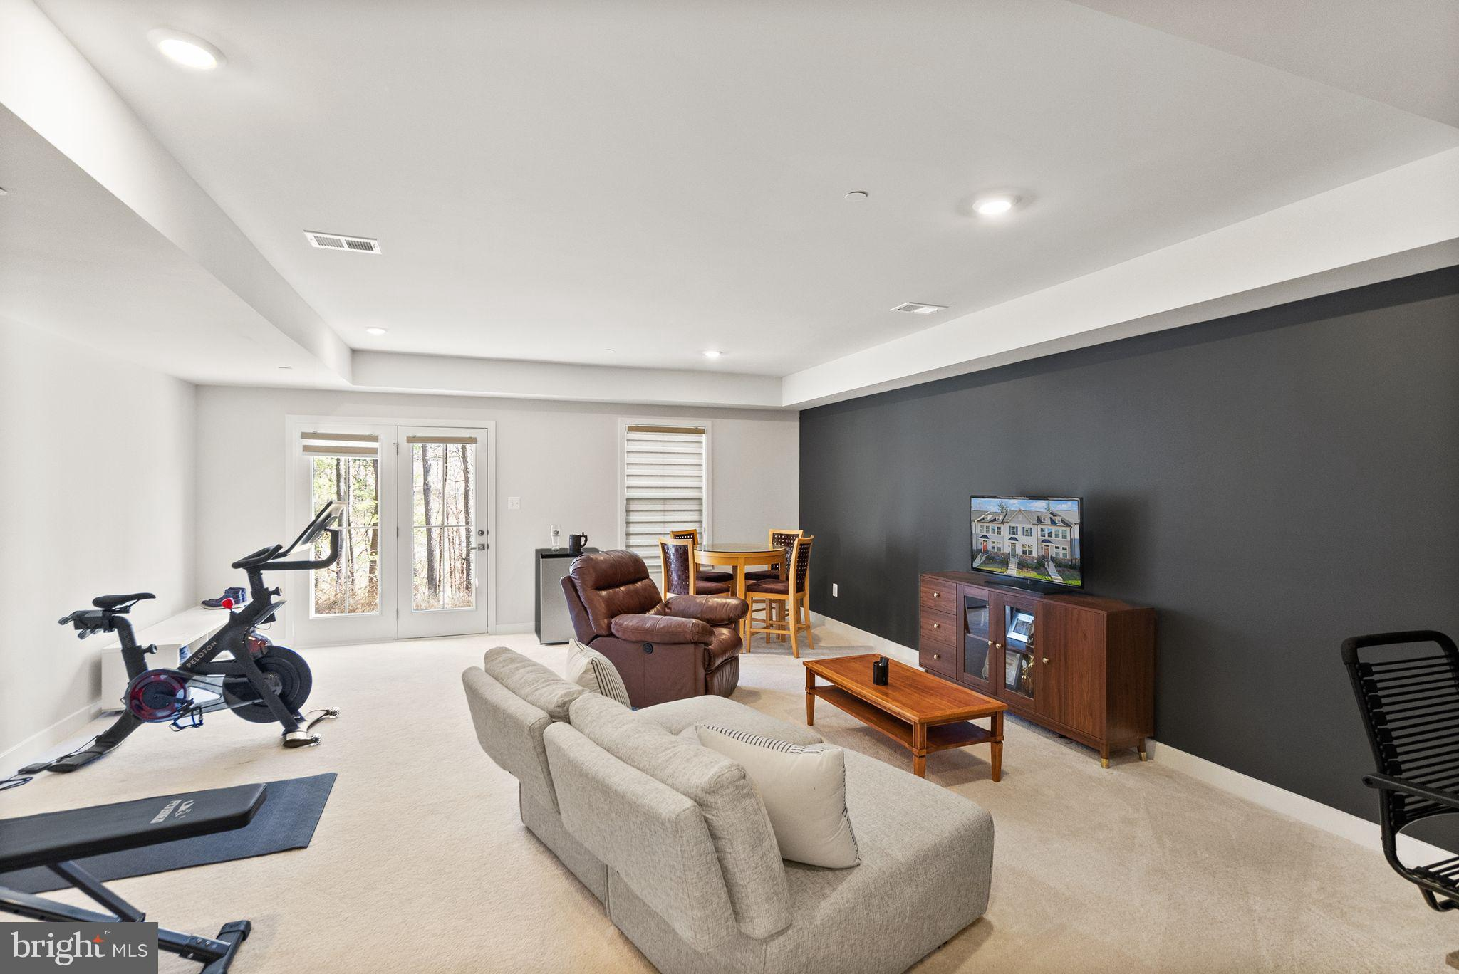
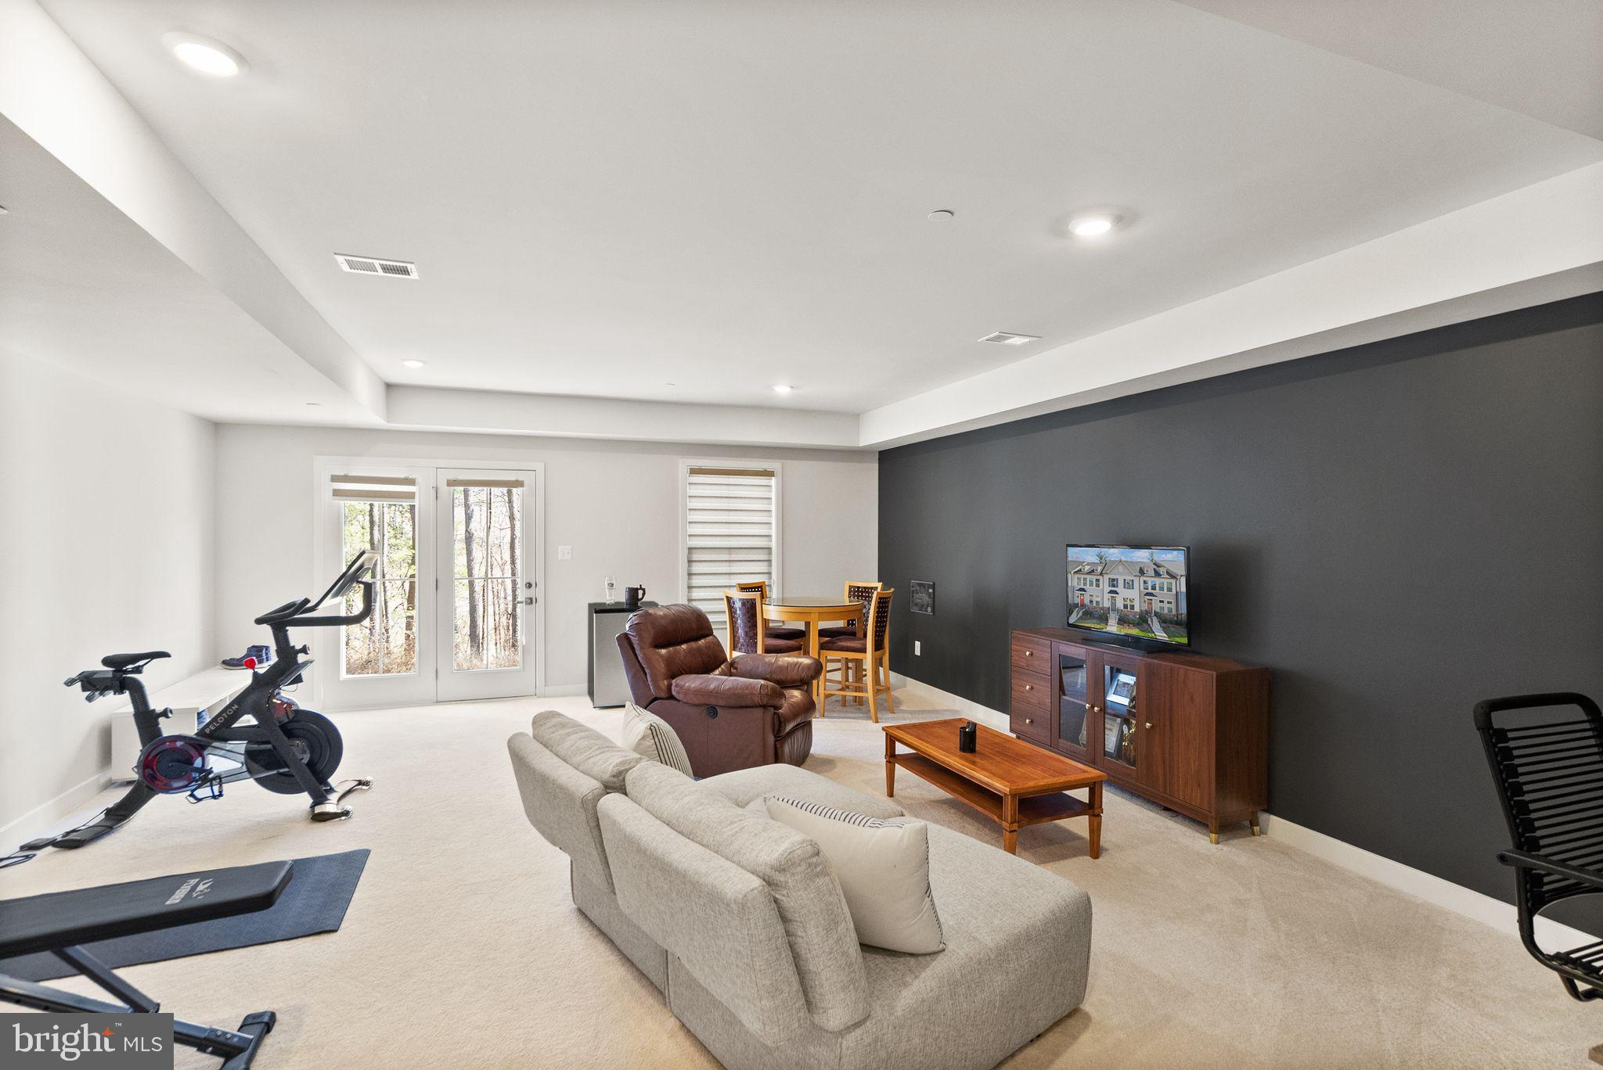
+ wall art (921, 597)
